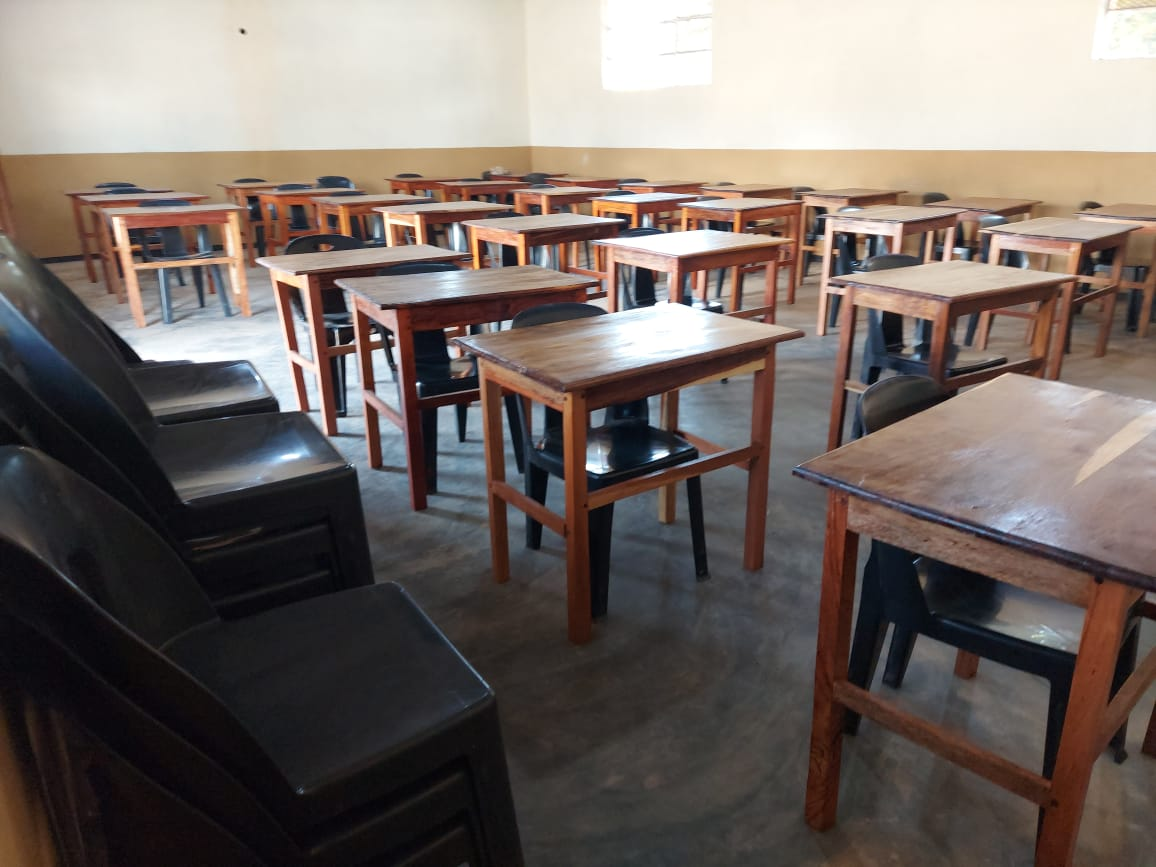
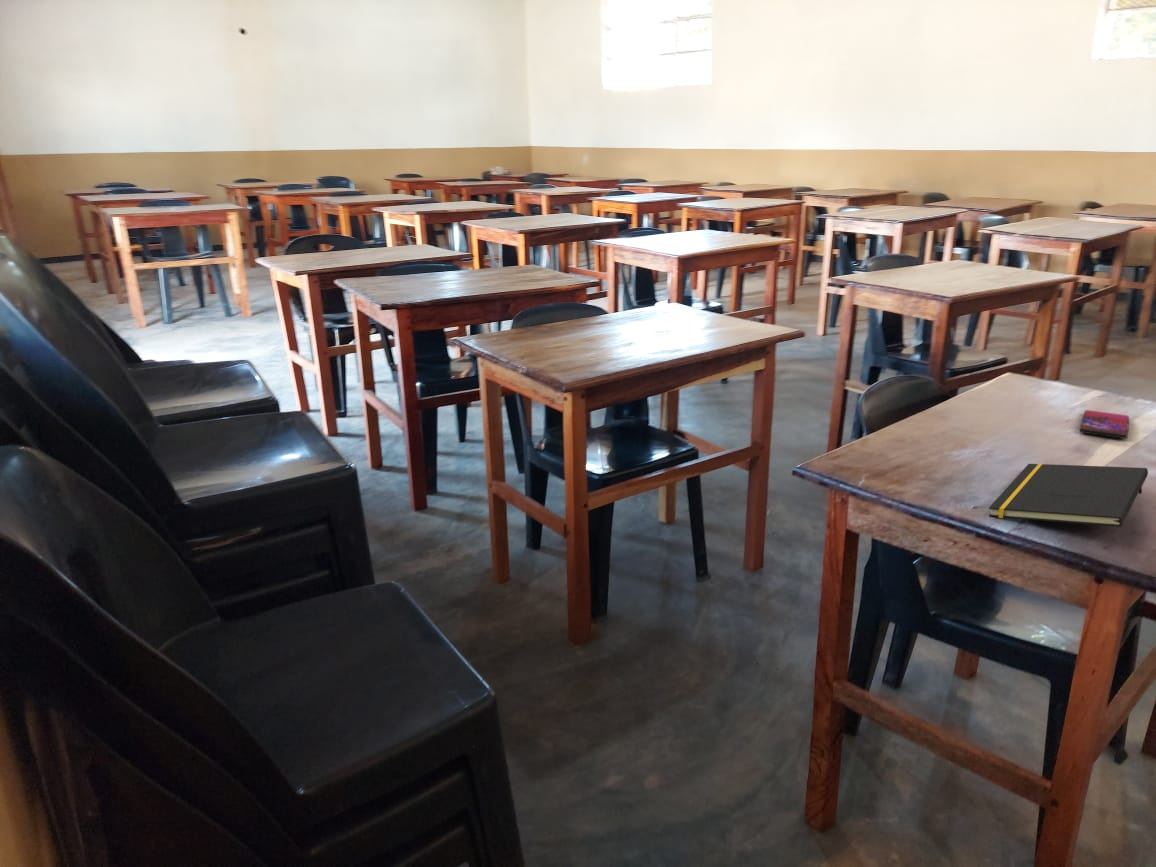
+ notepad (1069, 491)
+ smartphone (1104, 423)
